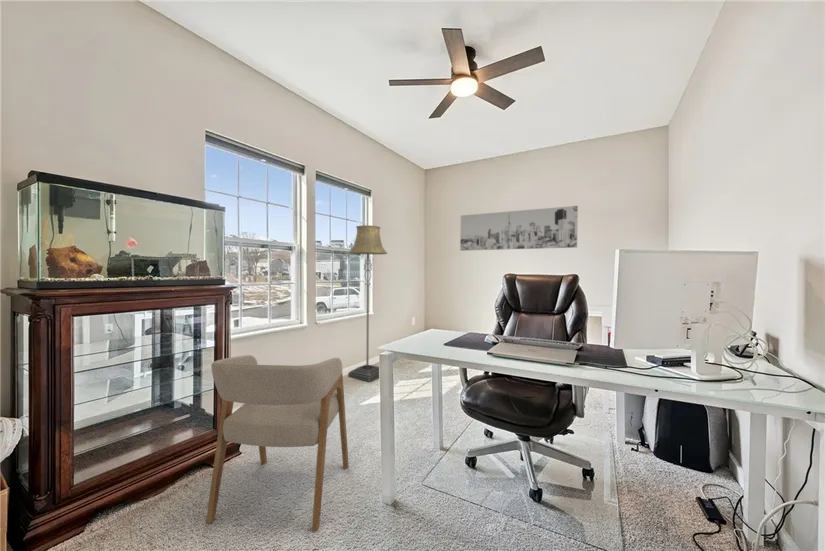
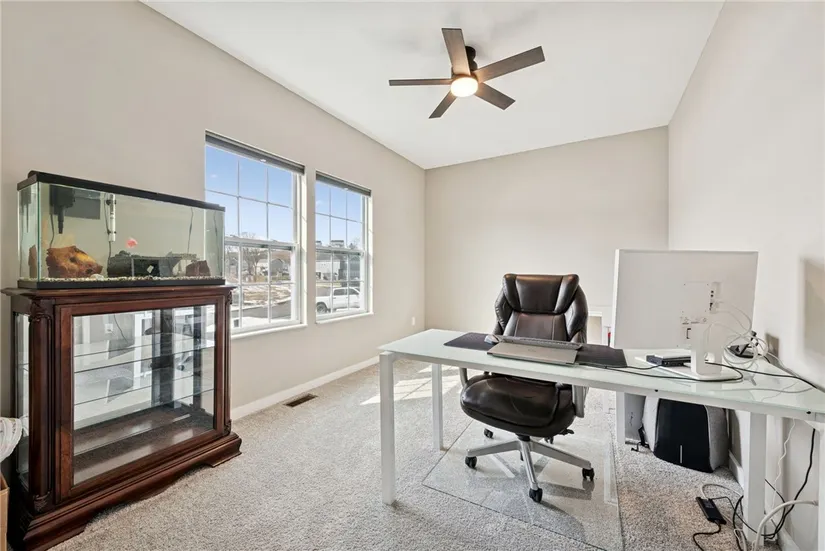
- floor lamp (367, 301)
- armchair (282, 422)
- wall art (514, 230)
